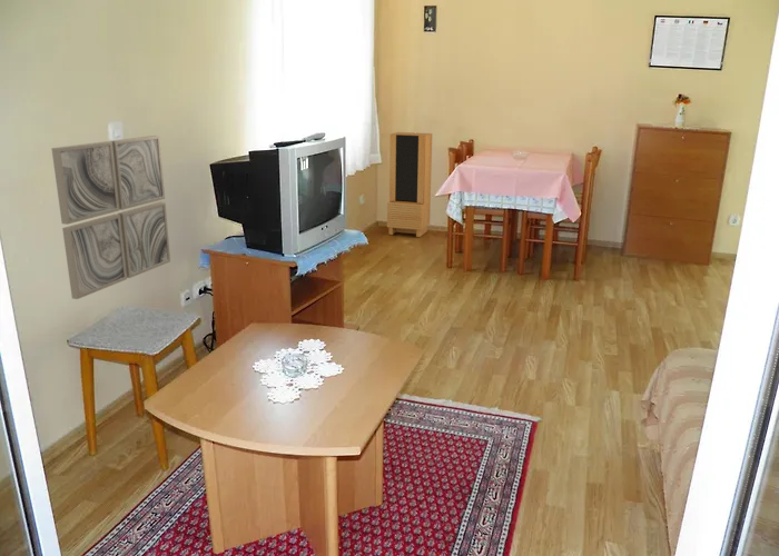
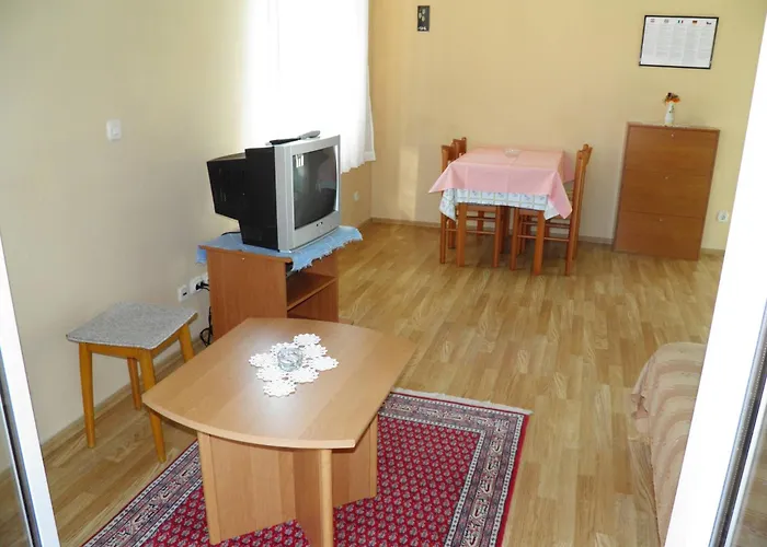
- wall art (118, 210)
- storage cabinet (408, 183)
